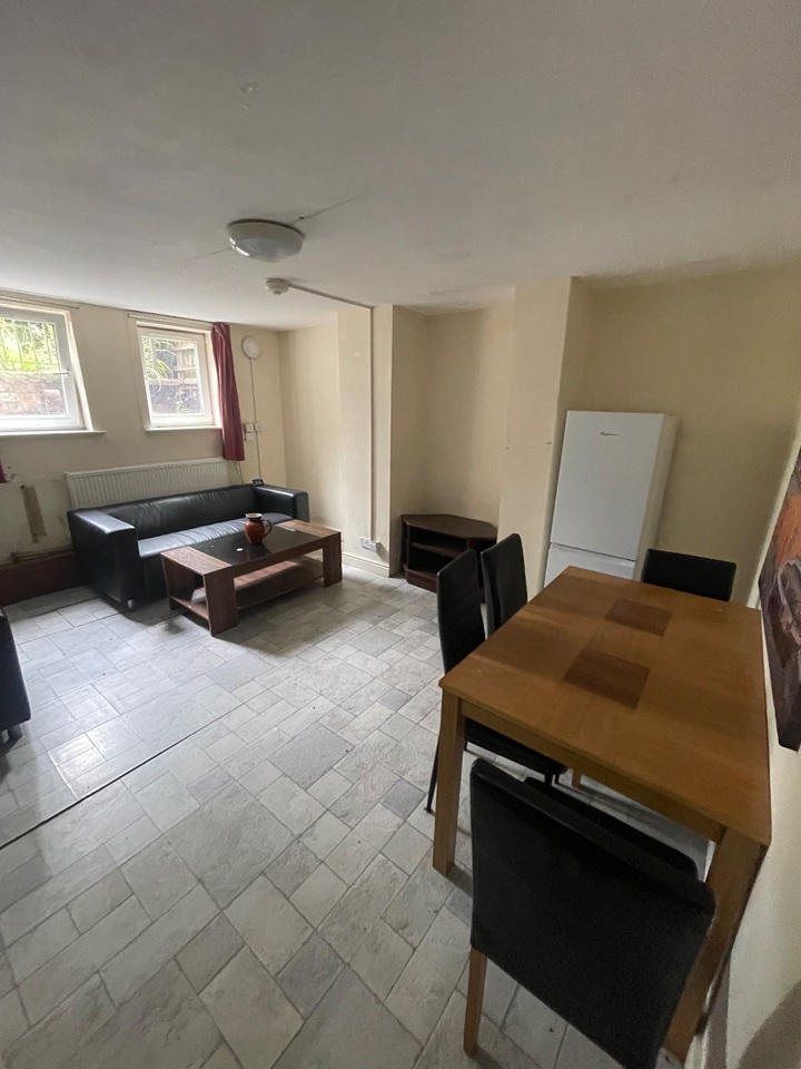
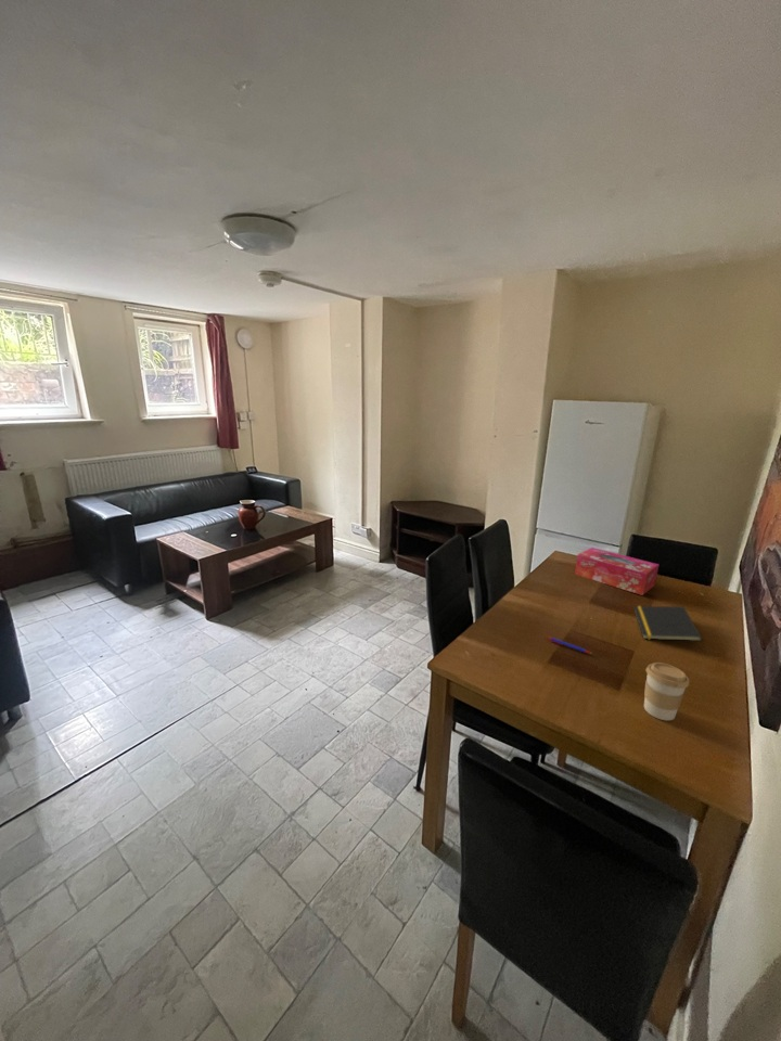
+ coffee cup (664, 690)
+ notepad (664, 621)
+ tissue box (615, 569)
+ pen (568, 644)
